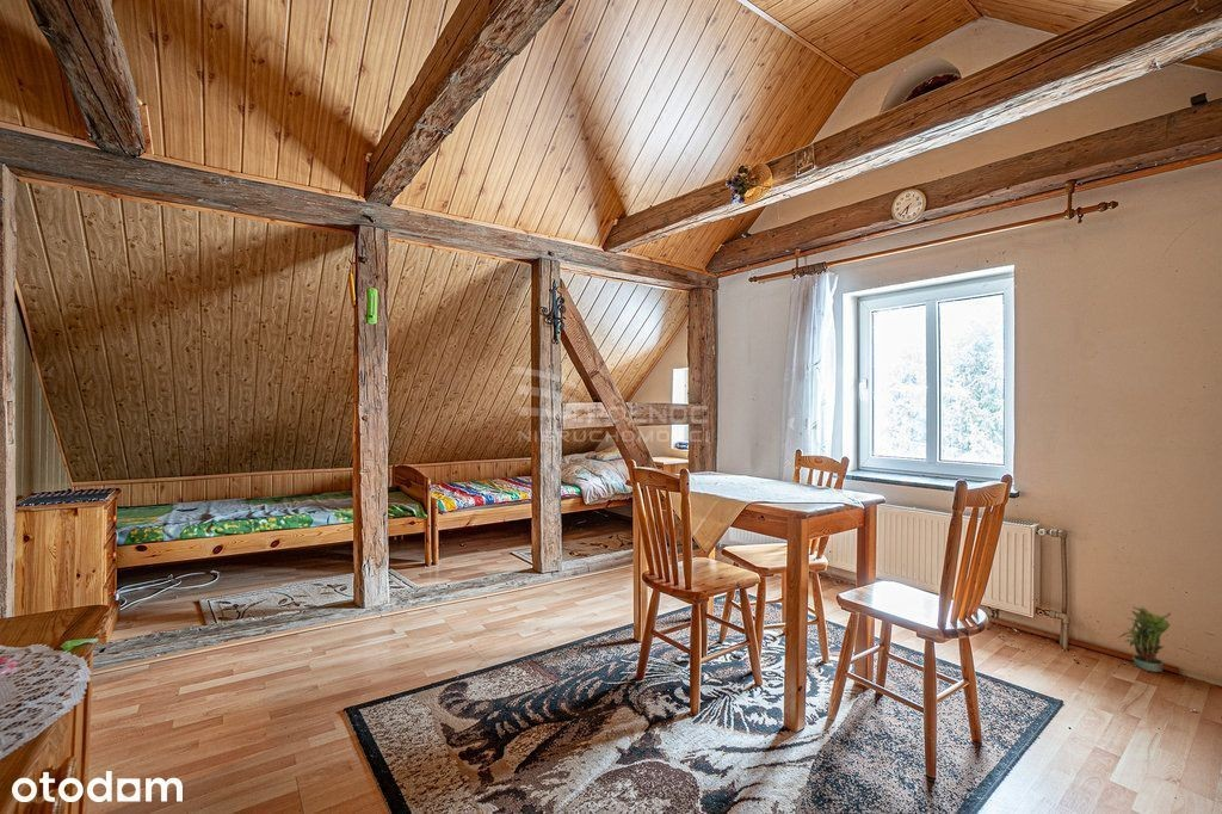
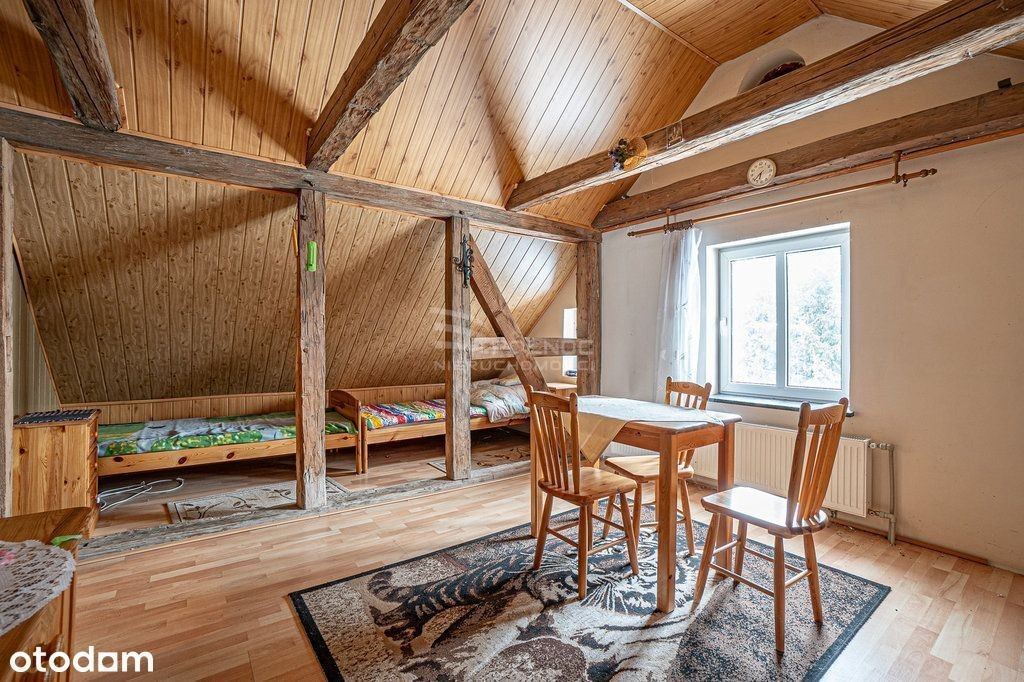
- potted plant (1143, 635)
